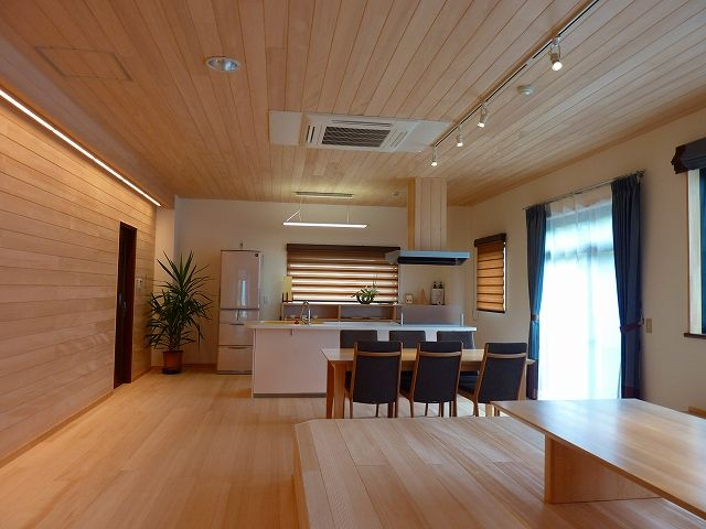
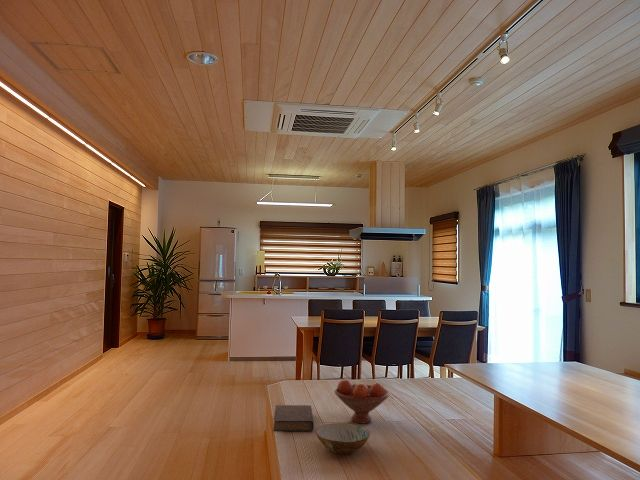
+ book (293, 417)
+ fruit bowl (361, 400)
+ bowl (342, 440)
